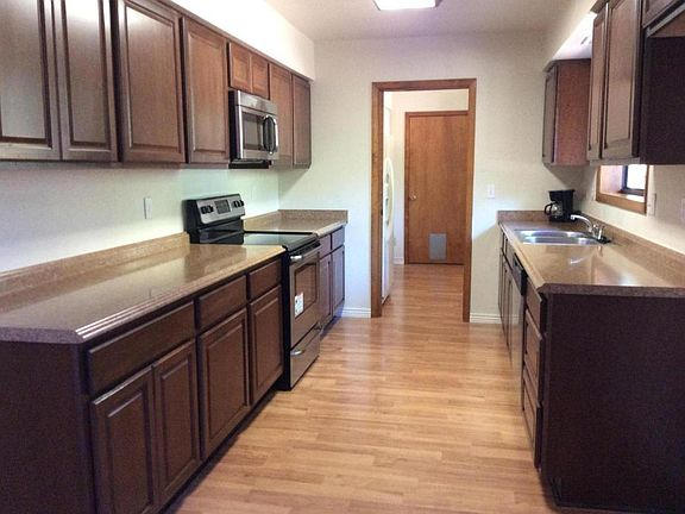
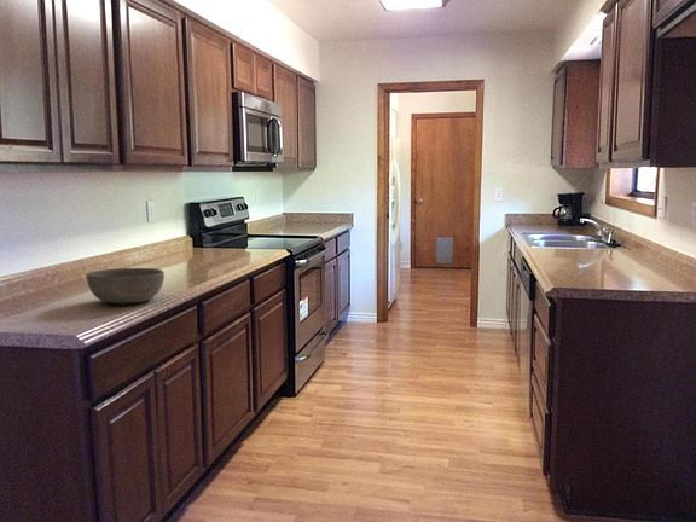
+ bowl (126, 286)
